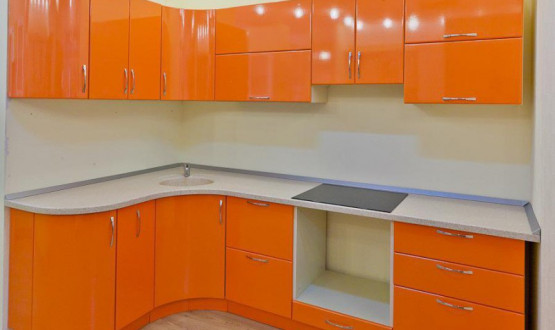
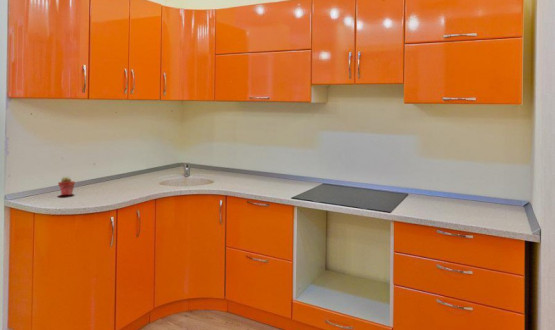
+ potted succulent (66, 185)
